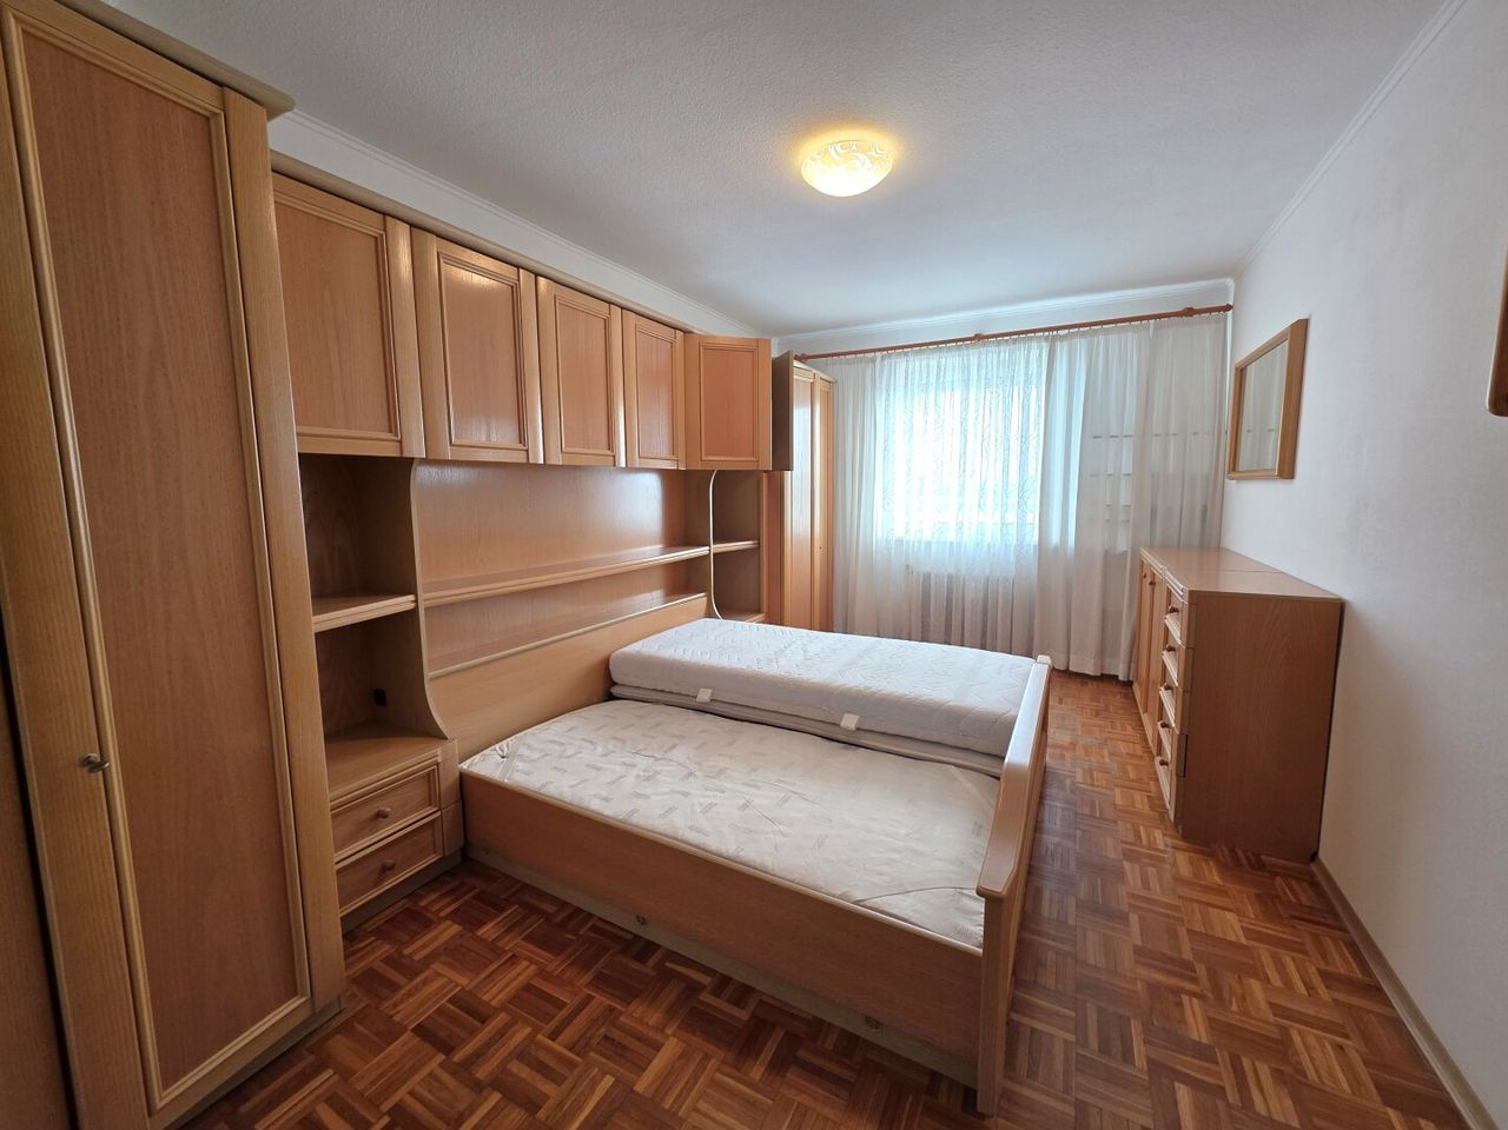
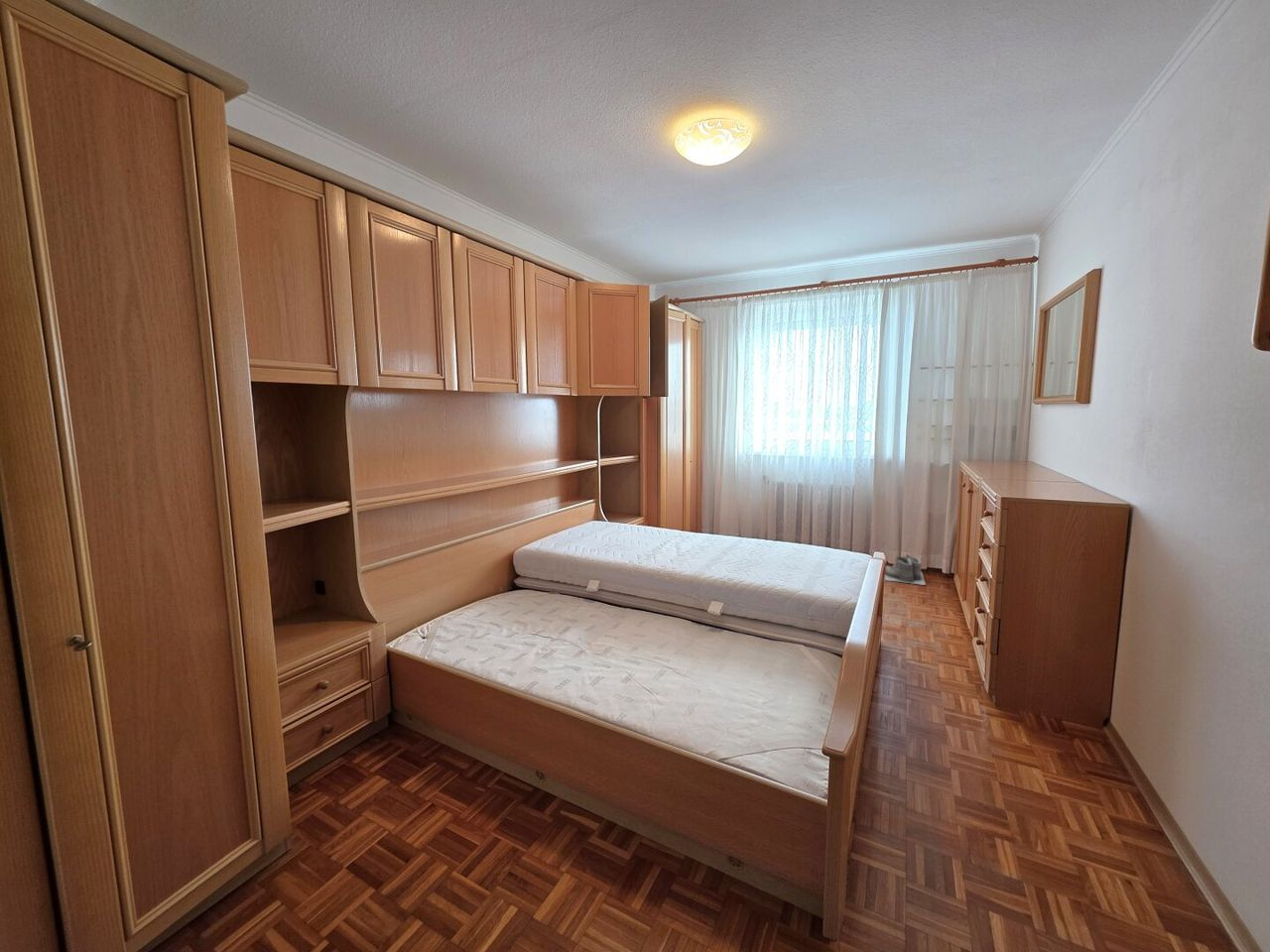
+ boots (903, 565)
